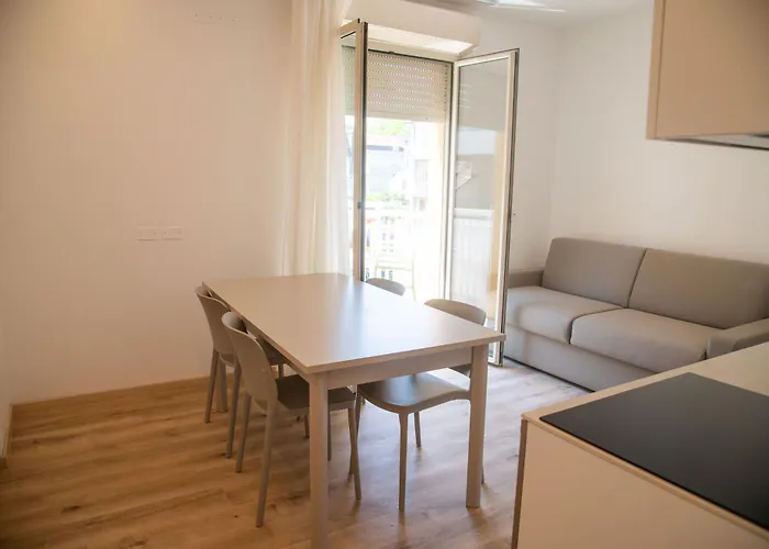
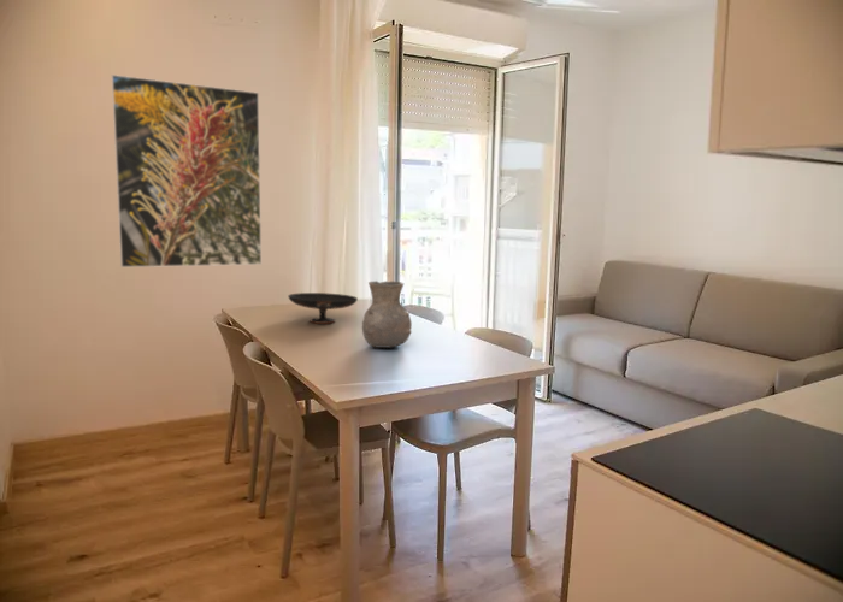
+ decorative bowl (323, 308)
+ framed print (191, 176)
+ vase (387, 314)
